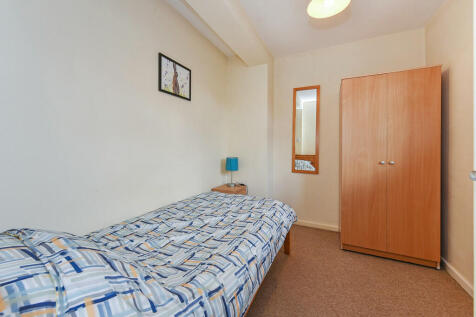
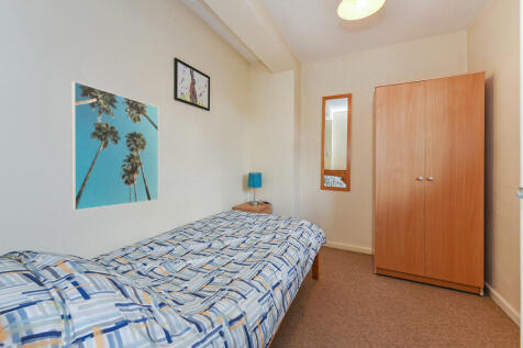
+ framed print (122, 150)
